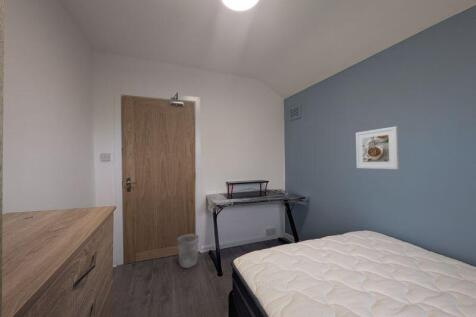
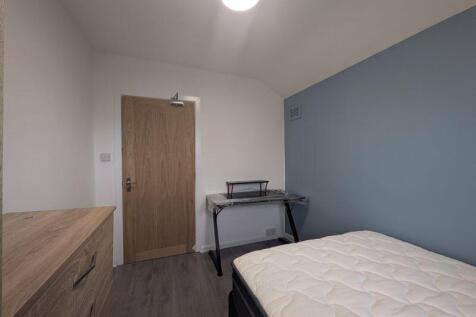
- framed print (375, 149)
- wastebasket (188, 250)
